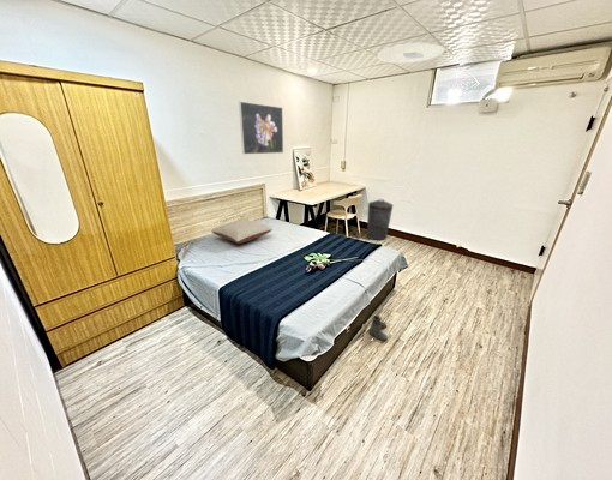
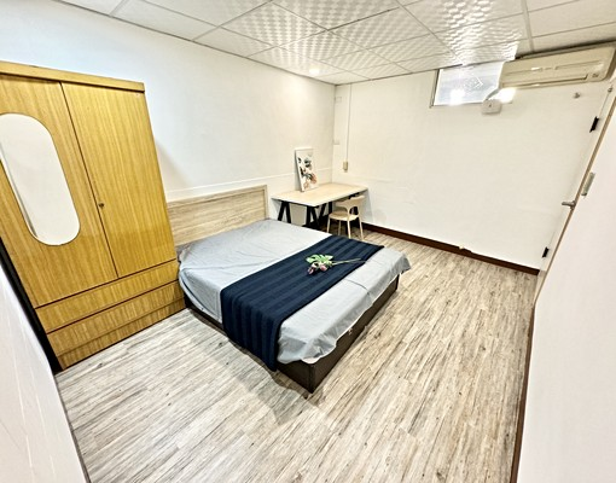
- ceiling light (409, 50)
- trash can (378, 218)
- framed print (263, 130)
- boots (379, 326)
- pillow (241, 230)
